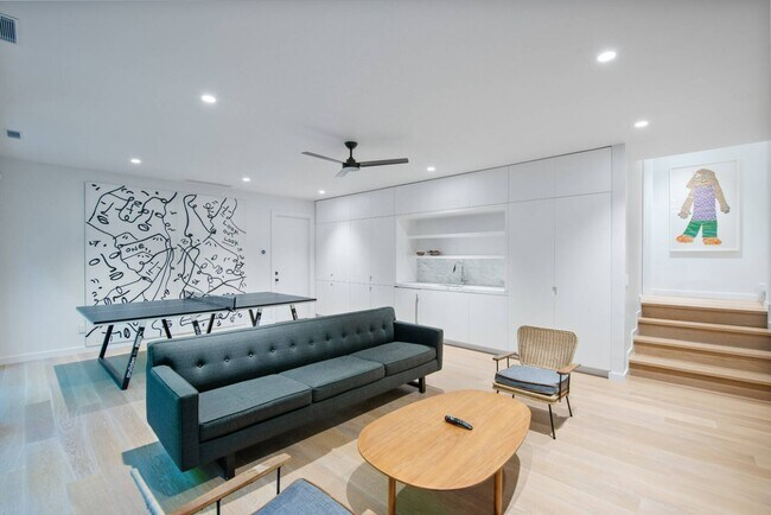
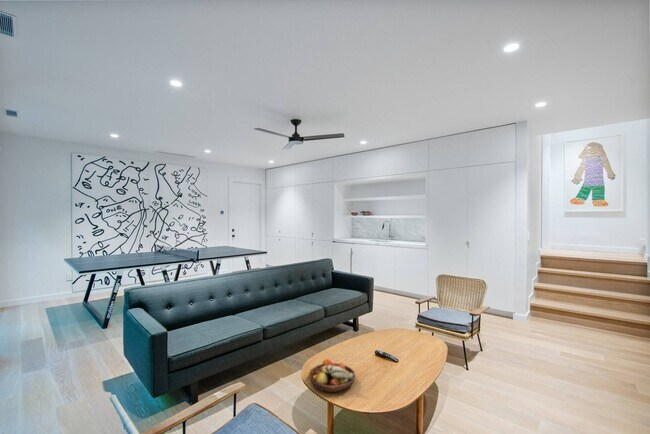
+ fruit bowl (332, 372)
